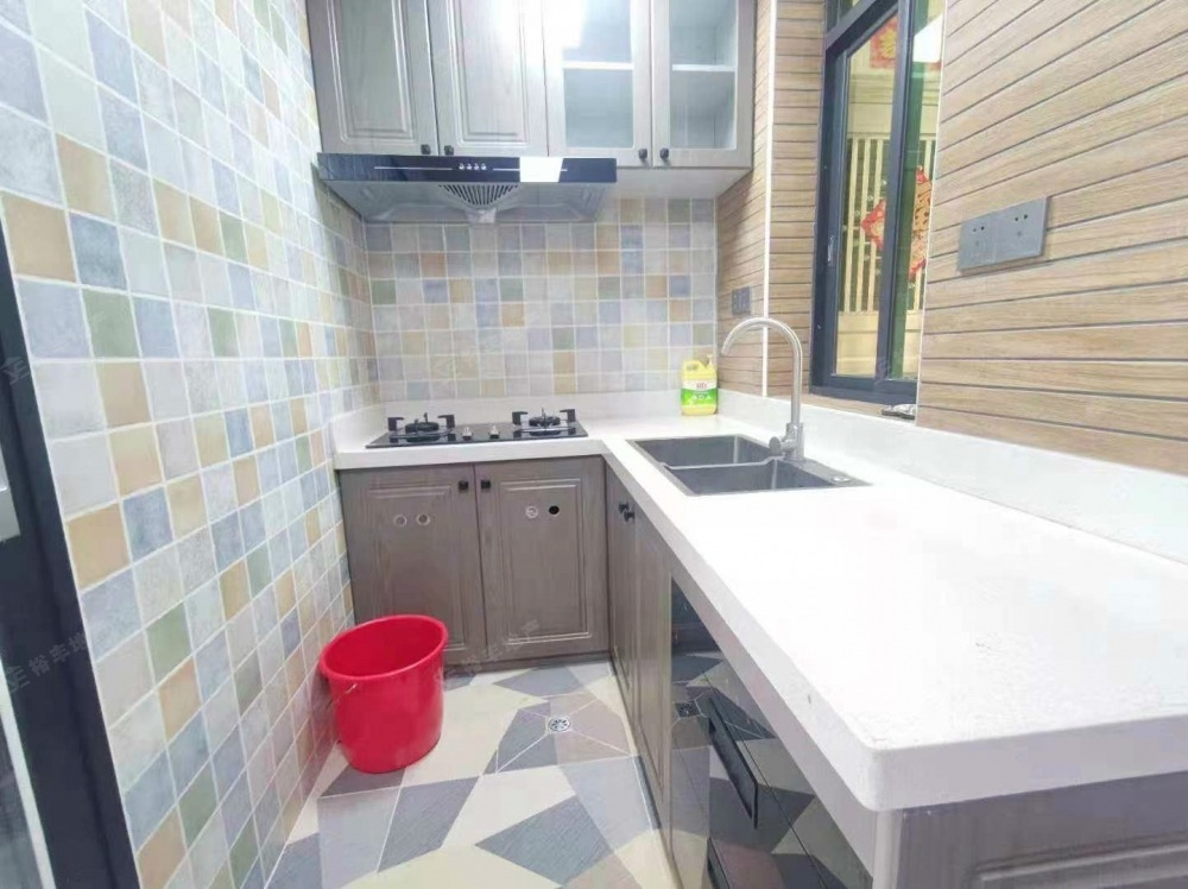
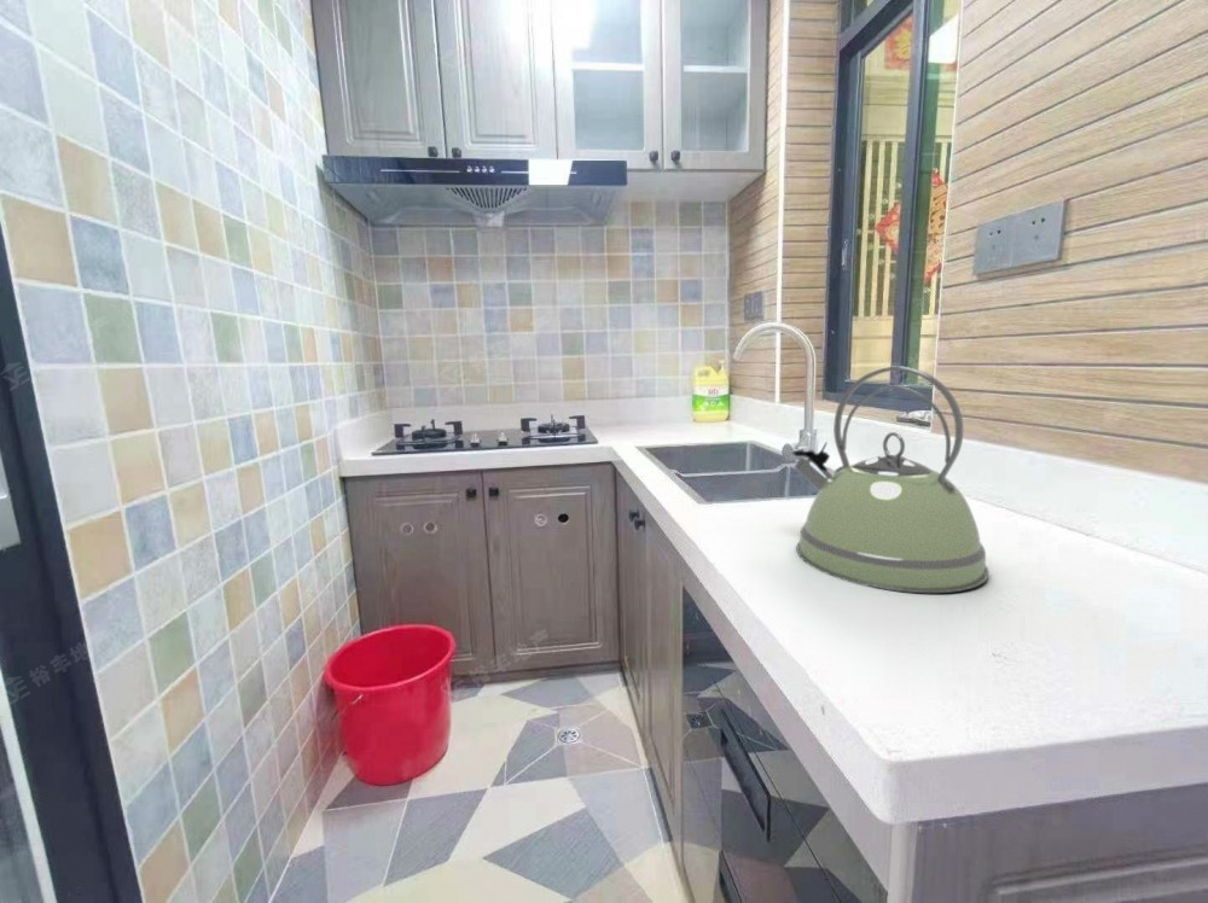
+ kettle (878, 462)
